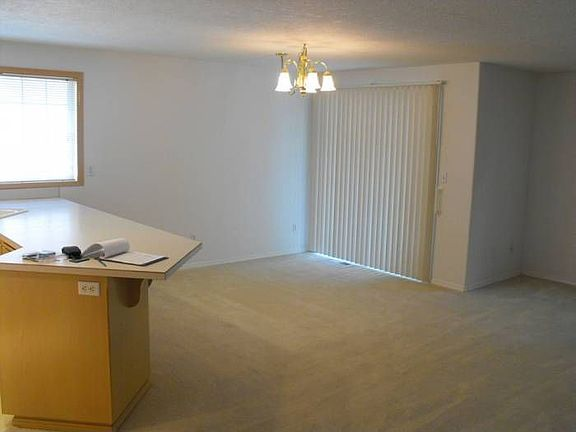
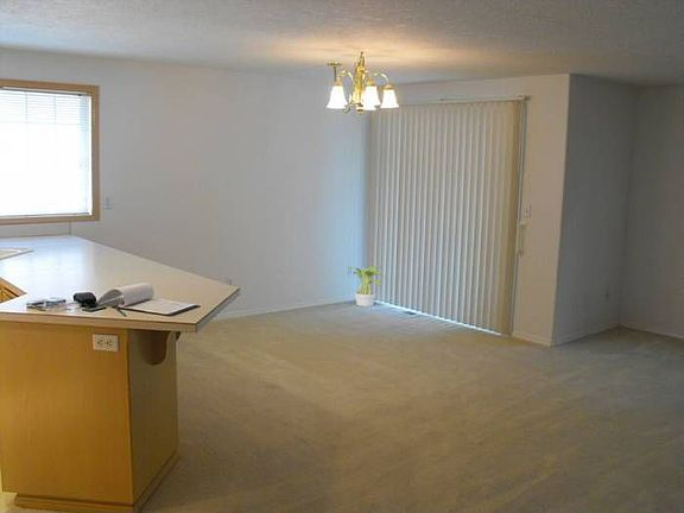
+ potted plant (365, 285)
